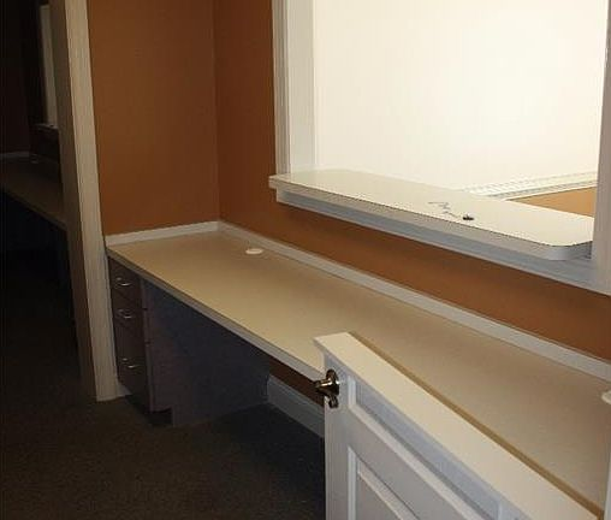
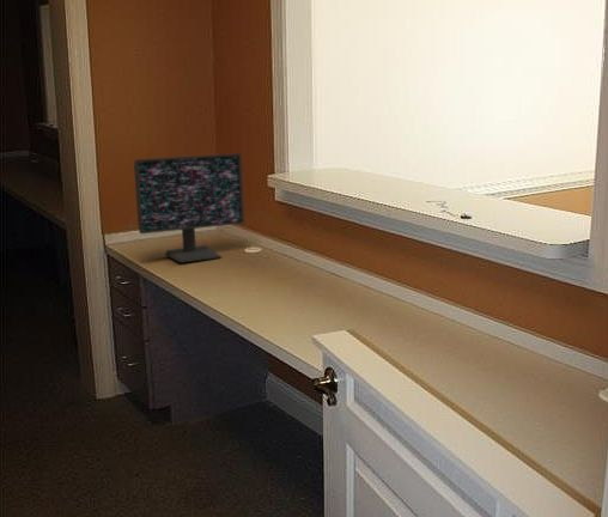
+ computer monitor (190, 207)
